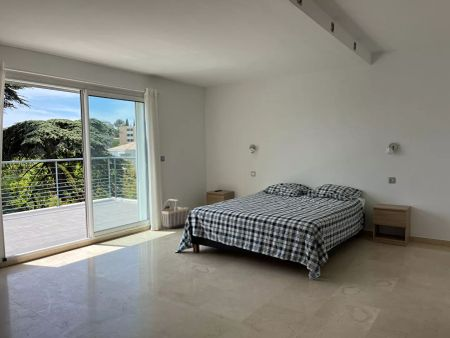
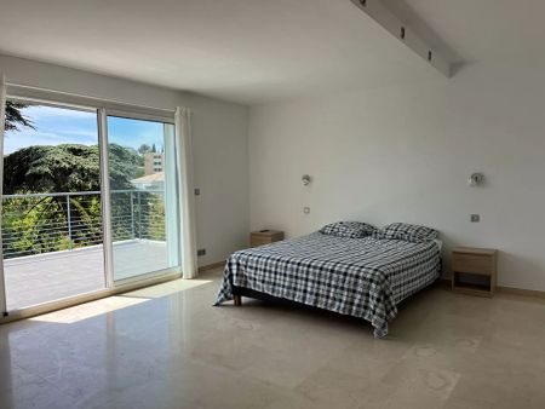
- basket (173, 212)
